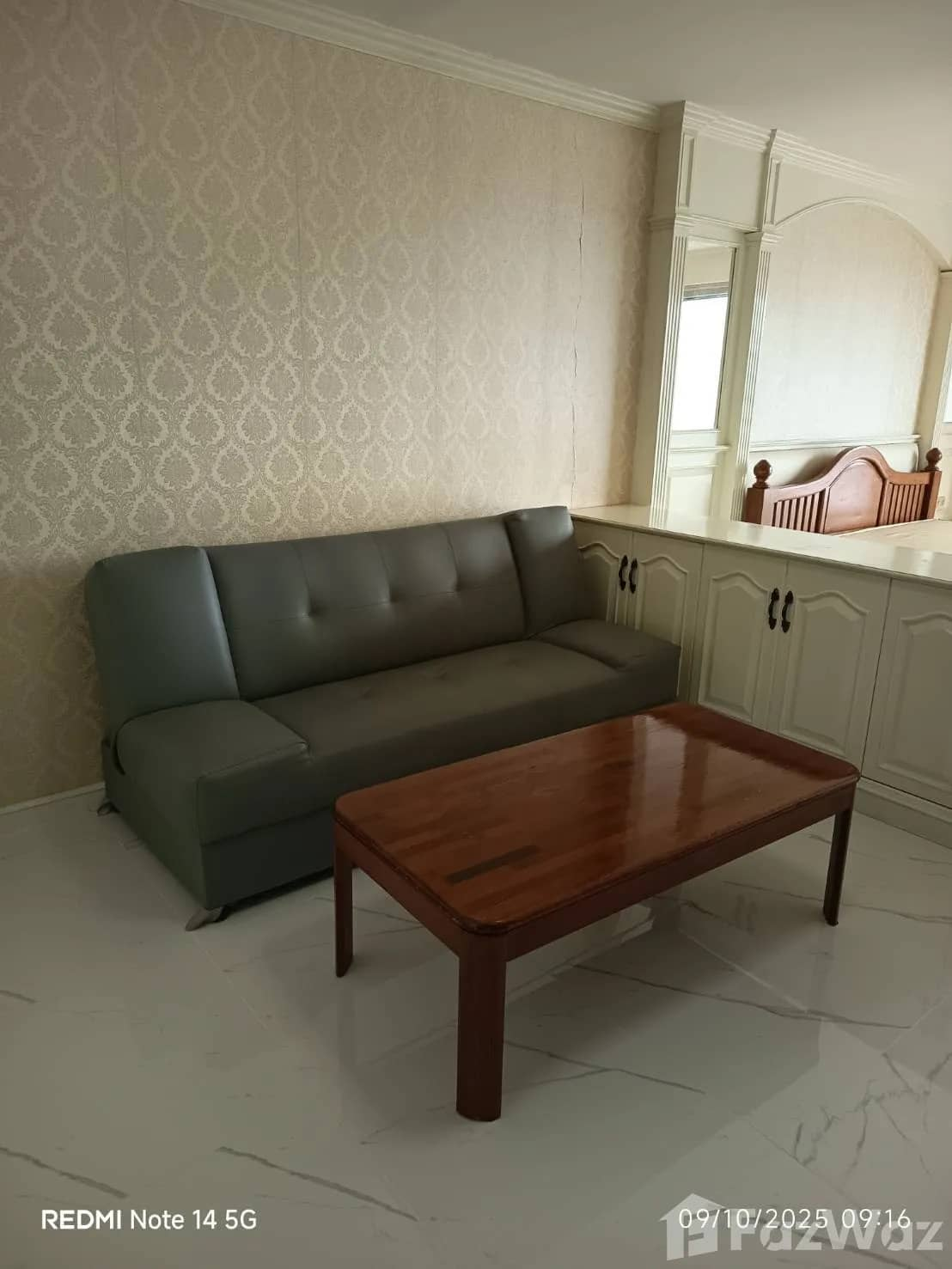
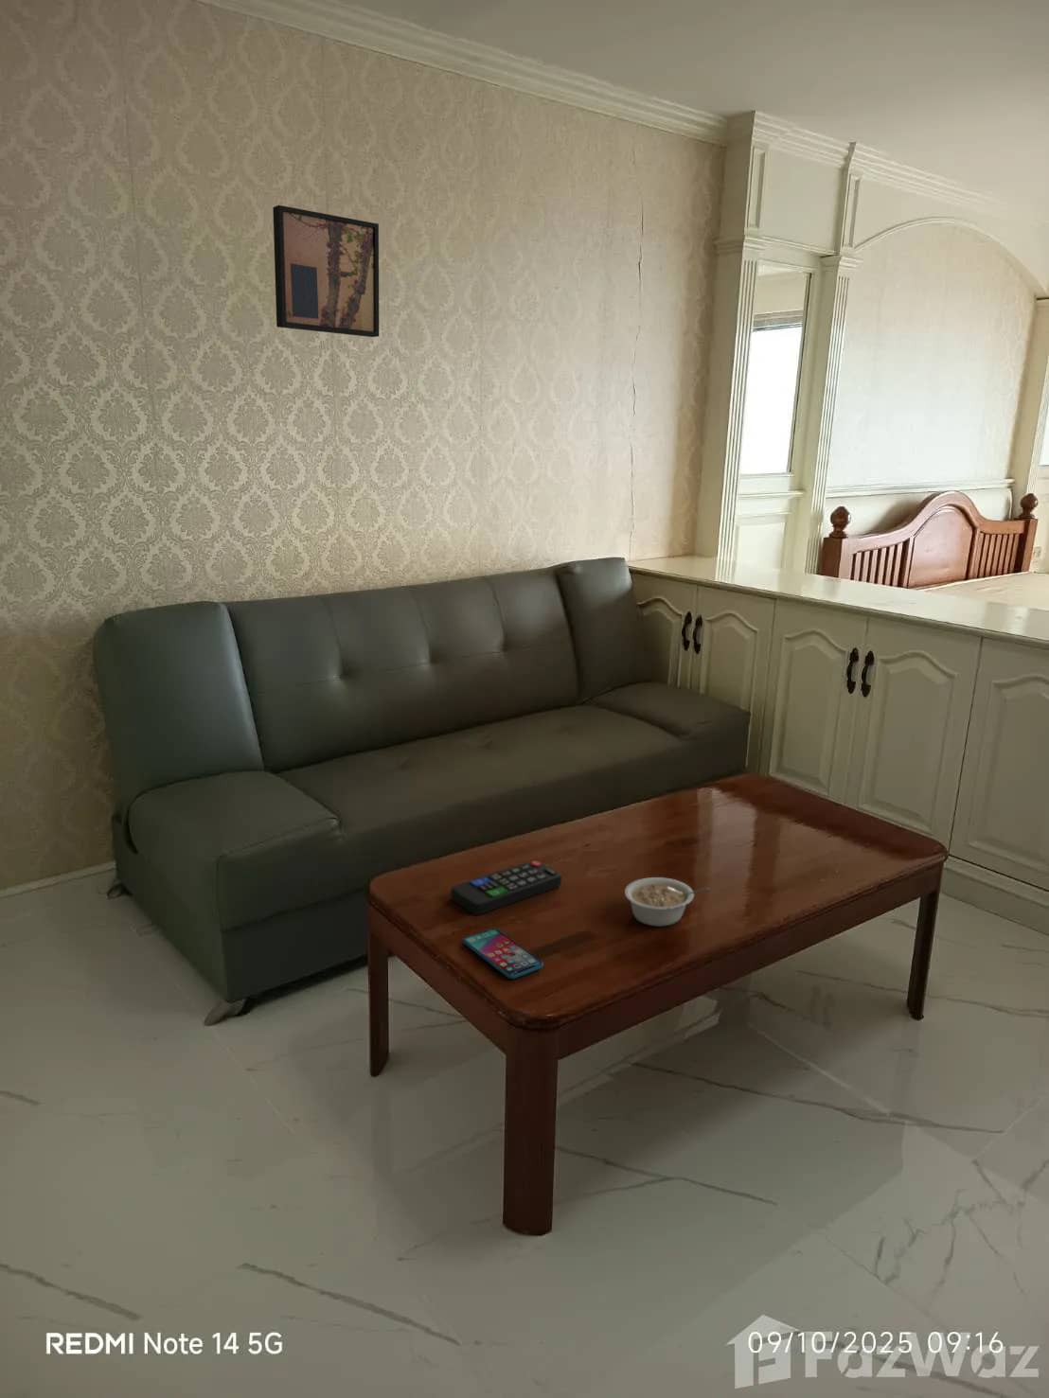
+ smartphone (501, 952)
+ wall art (327, 274)
+ remote control (507, 885)
+ legume (660, 900)
